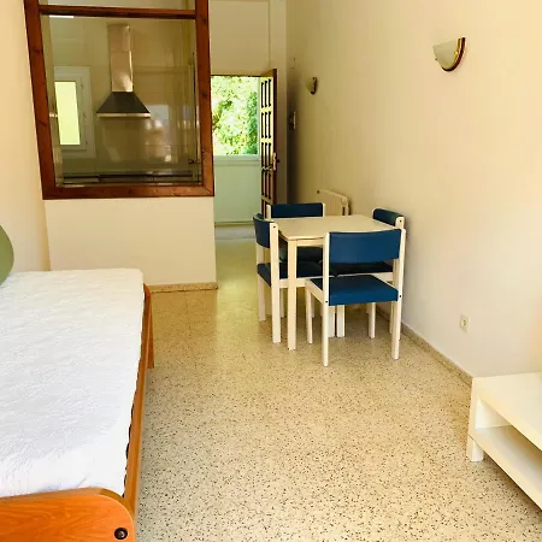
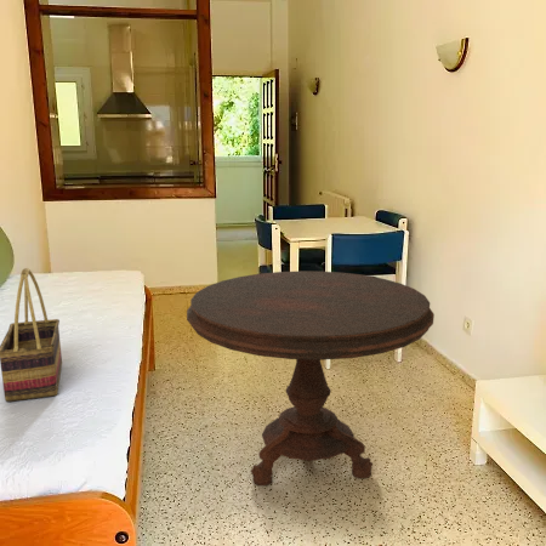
+ woven basket (29, 326)
+ side table (307, 381)
